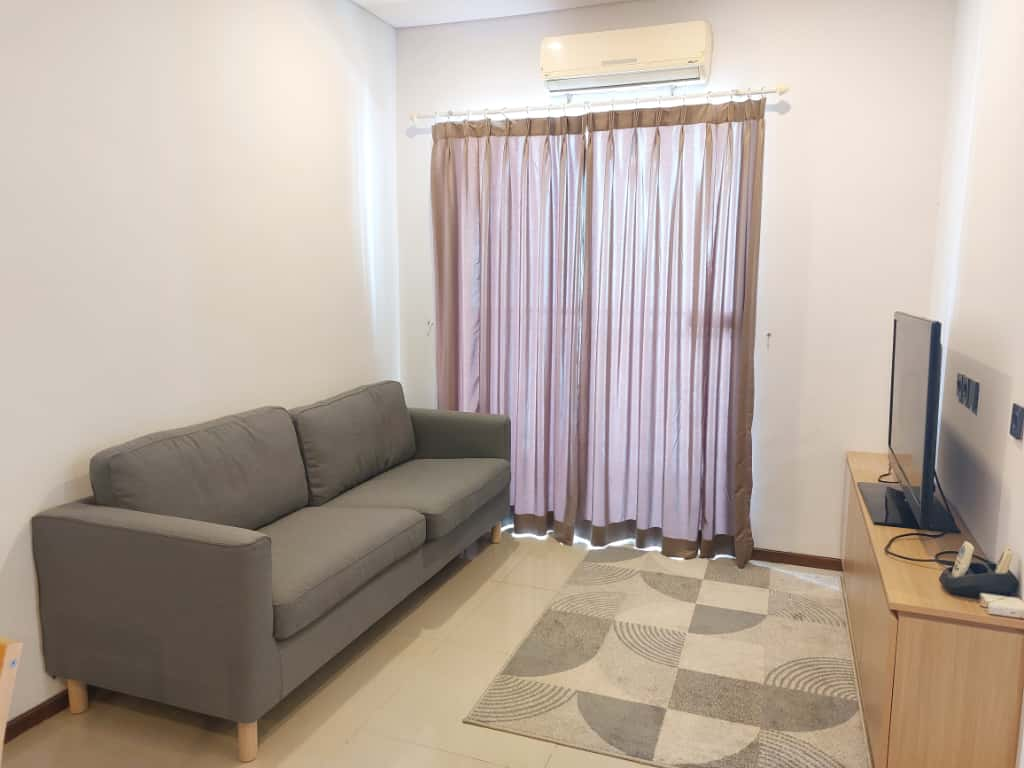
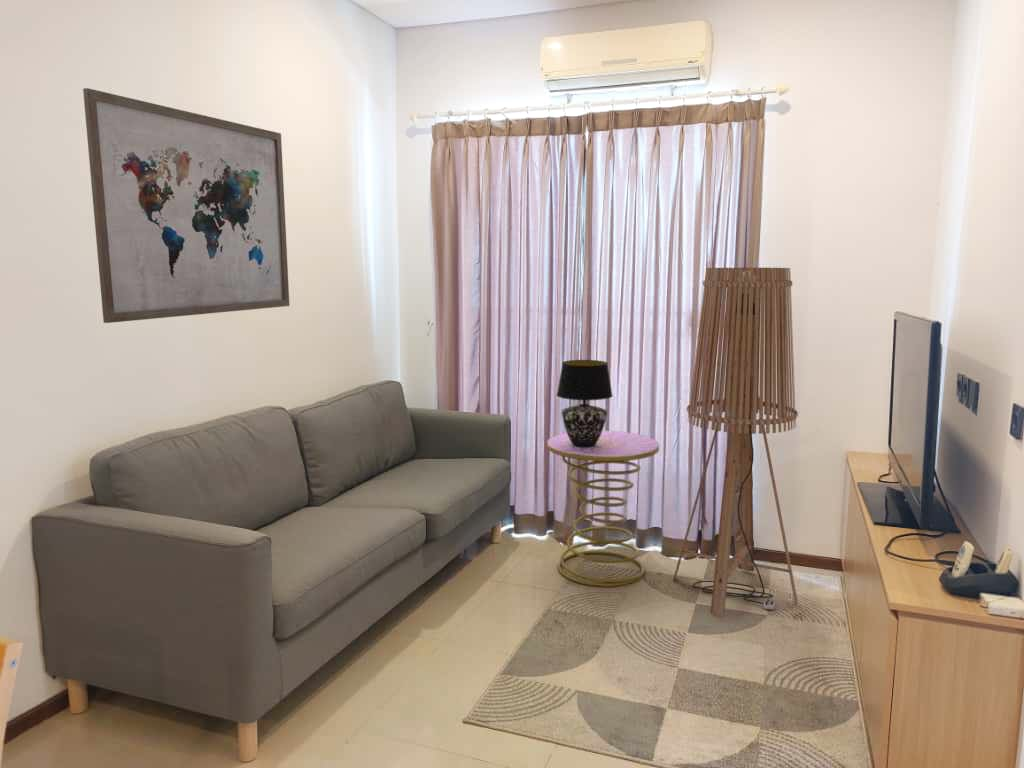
+ wall art (203, 215)
+ side table (601, 505)
+ table lamp (584, 403)
+ floor lamp (740, 435)
